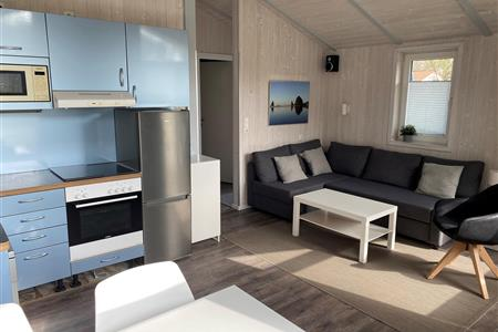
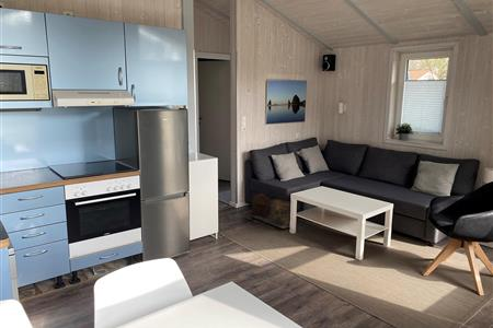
+ bag (270, 210)
